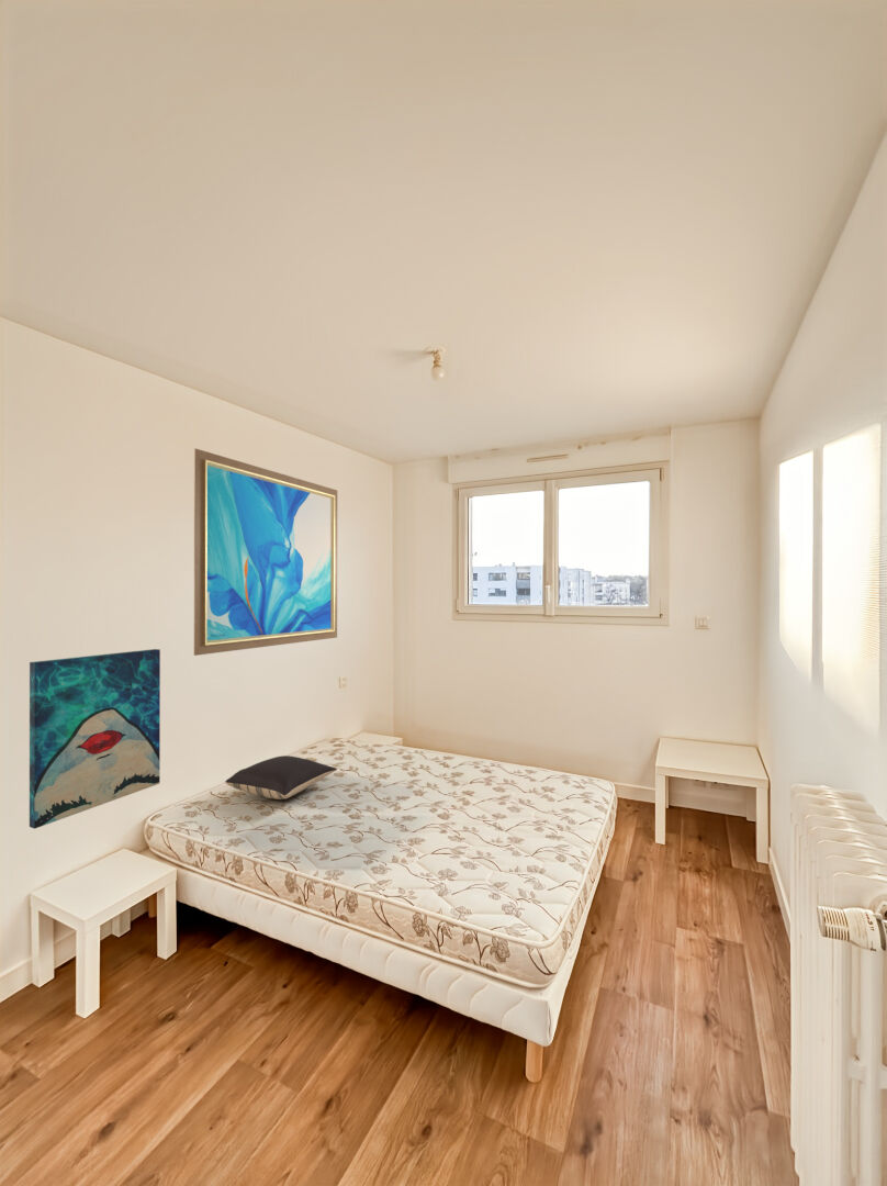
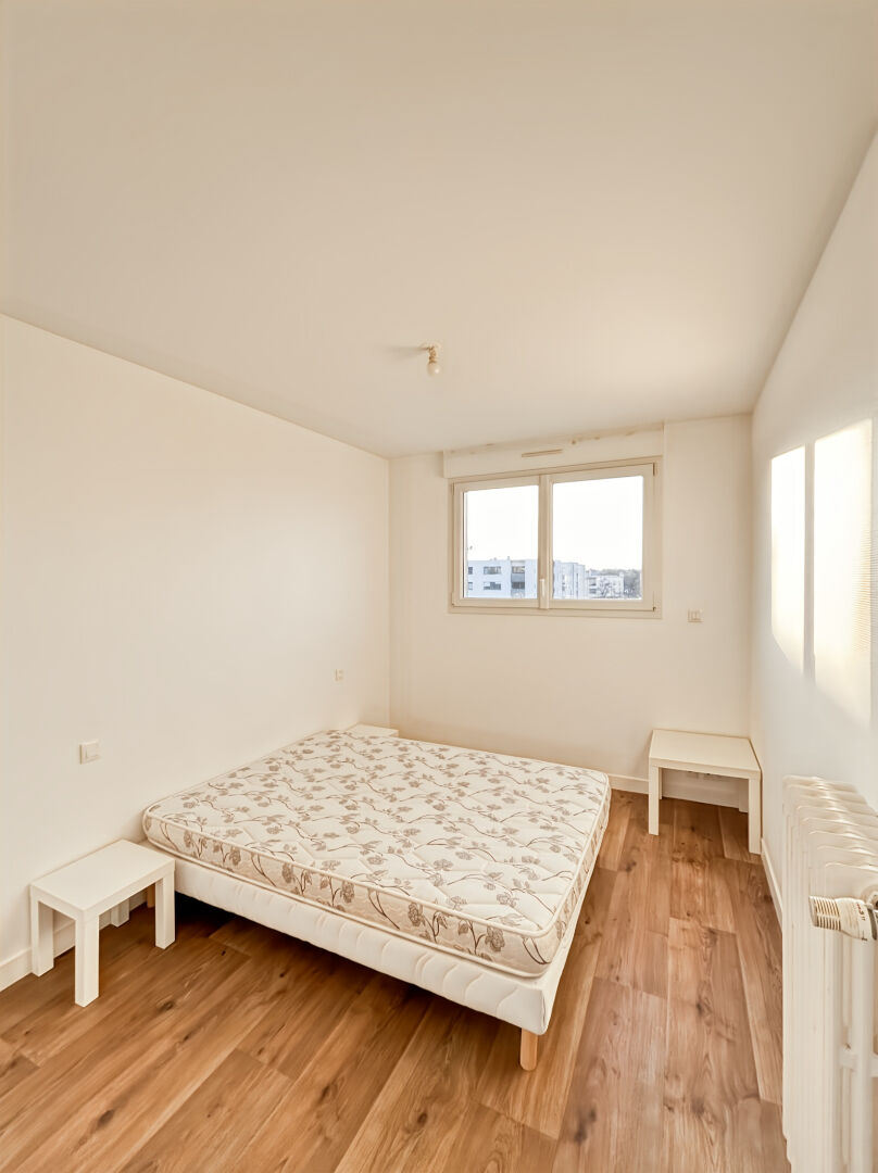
- wall art (101, 728)
- pillow (282, 775)
- wall art (278, 558)
